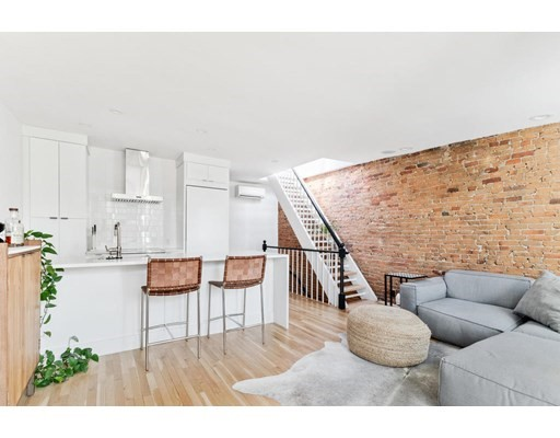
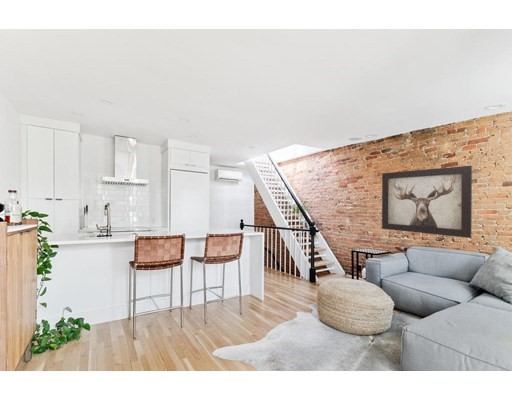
+ wall art (421, 201)
